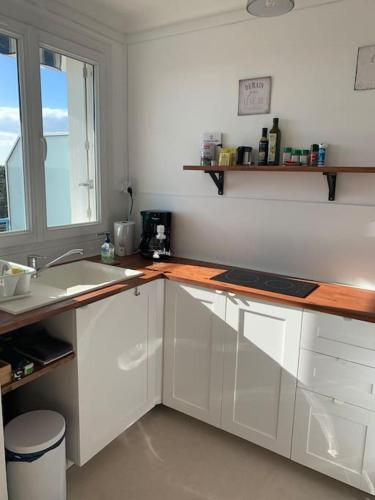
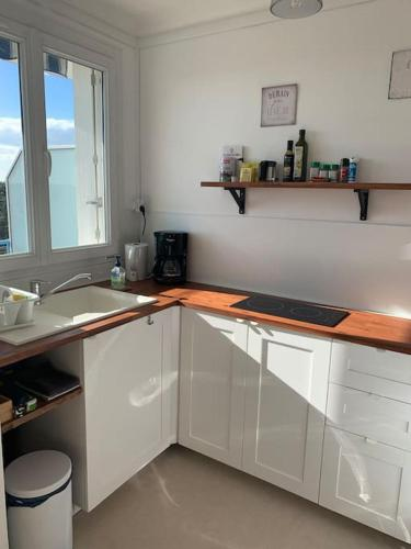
- soap dispenser (164, 249)
